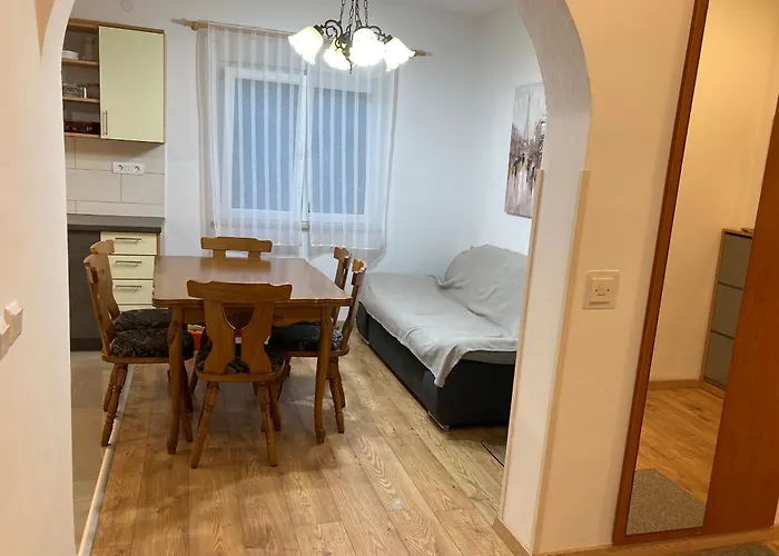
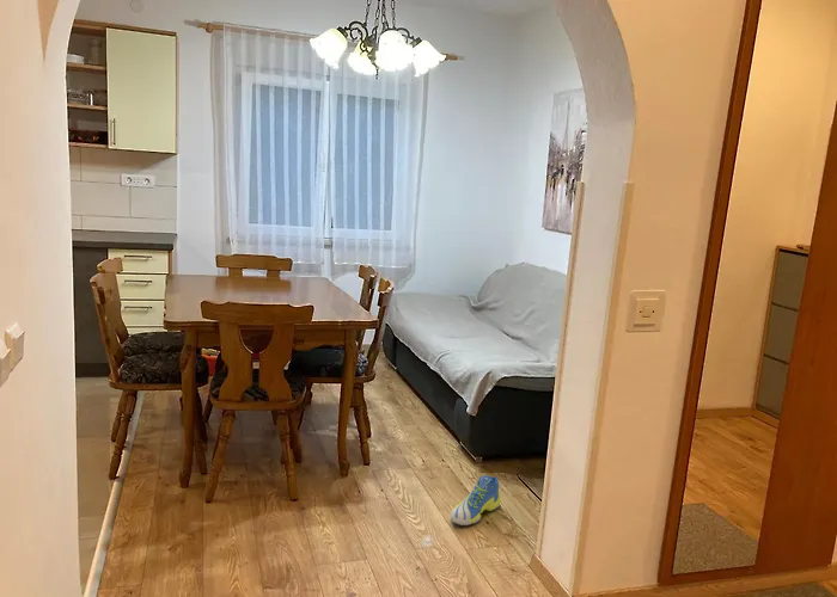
+ sneaker (475, 496)
